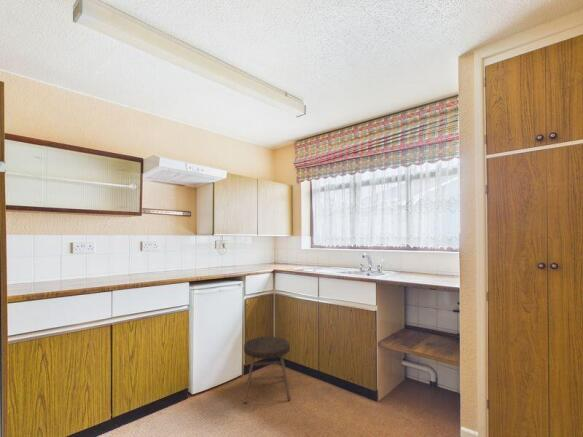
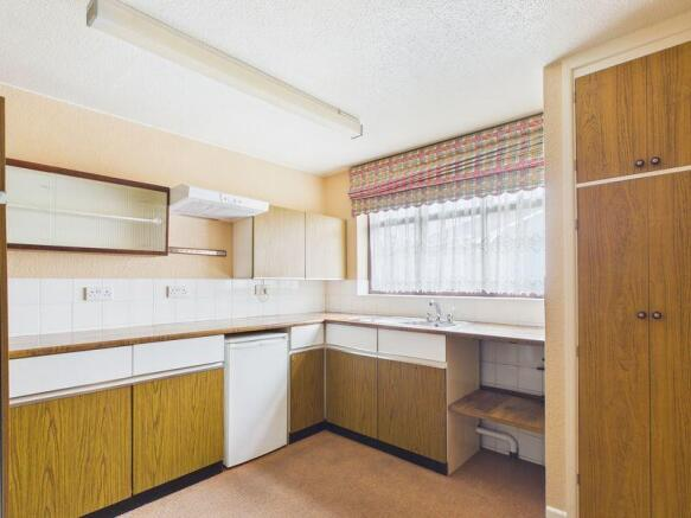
- stool (267, 364)
